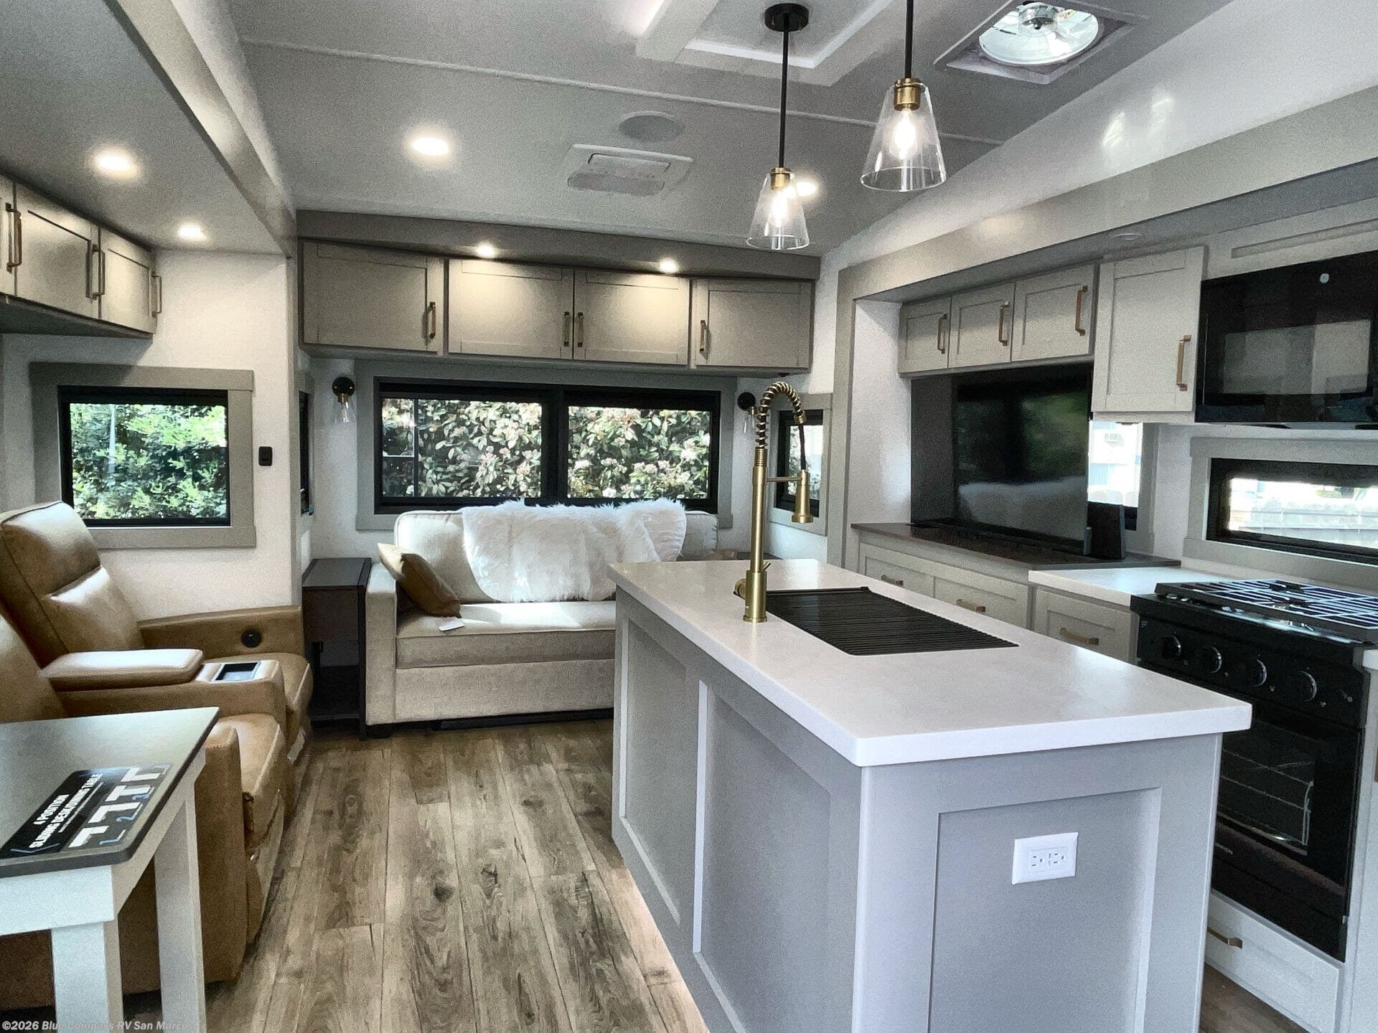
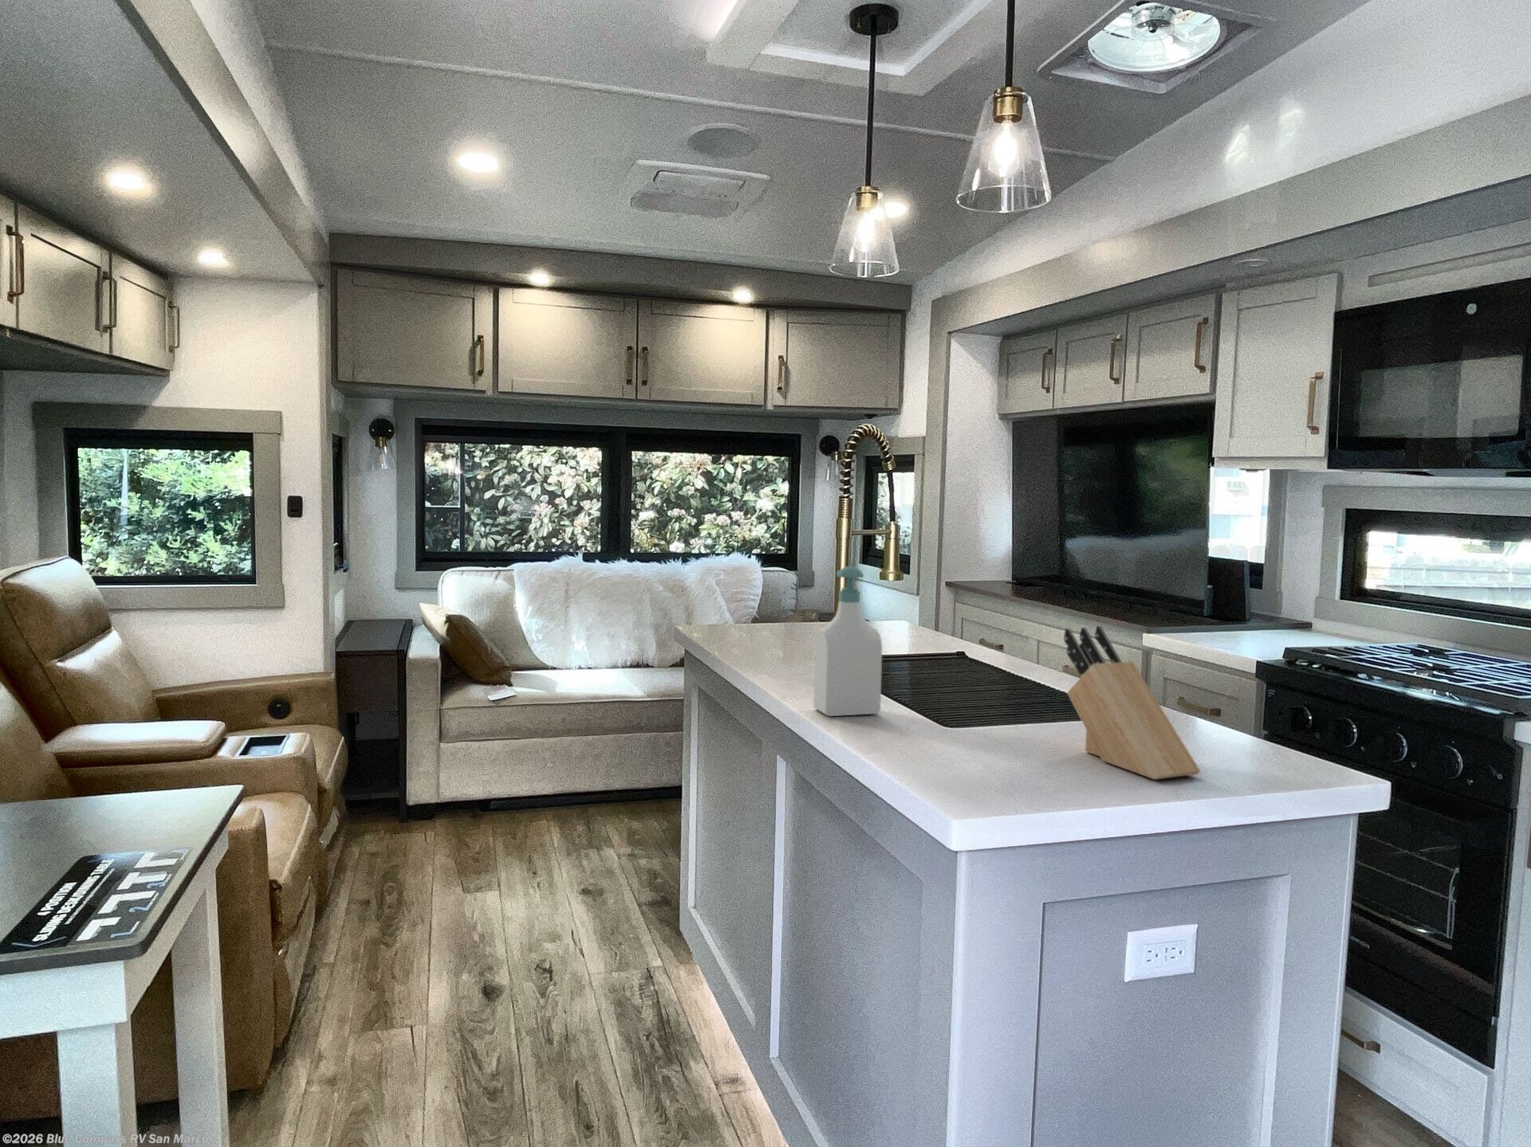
+ soap bottle (846, 639)
+ knife block (1124, 696)
